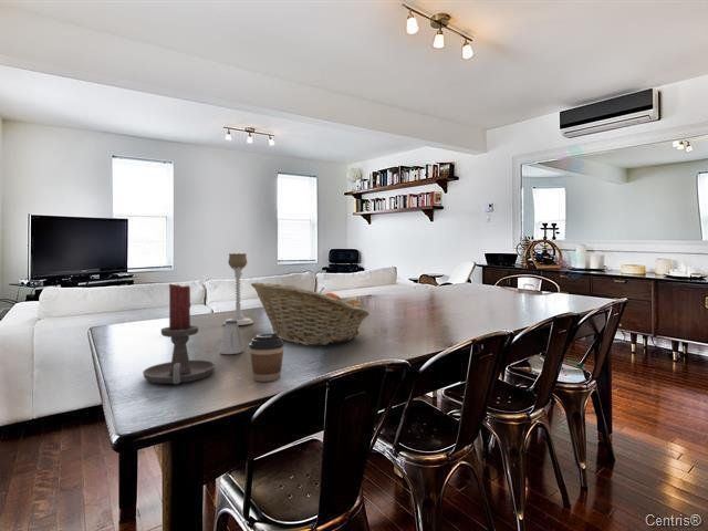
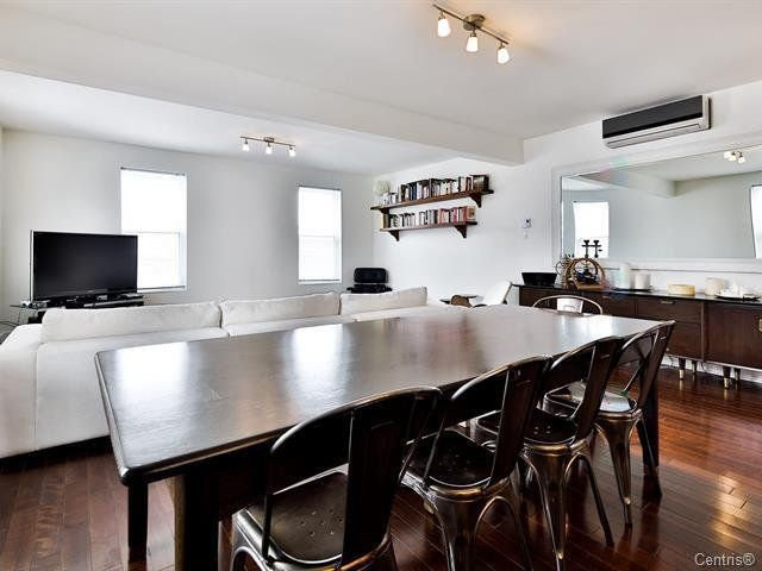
- saltshaker (231, 335)
- candle holder (238, 288)
- coffee cup (267, 354)
- candle holder (179, 331)
- fruit basket (309, 309)
